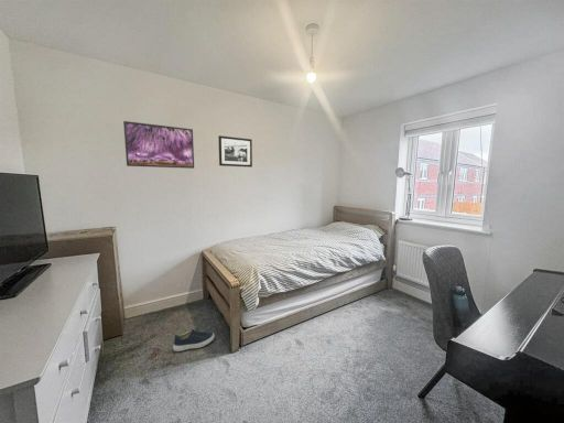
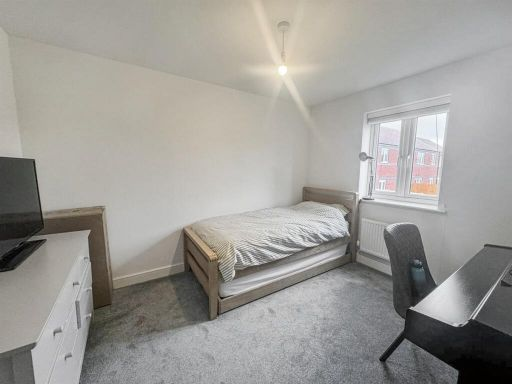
- picture frame (236, 152)
- shoe (194, 337)
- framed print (161, 147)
